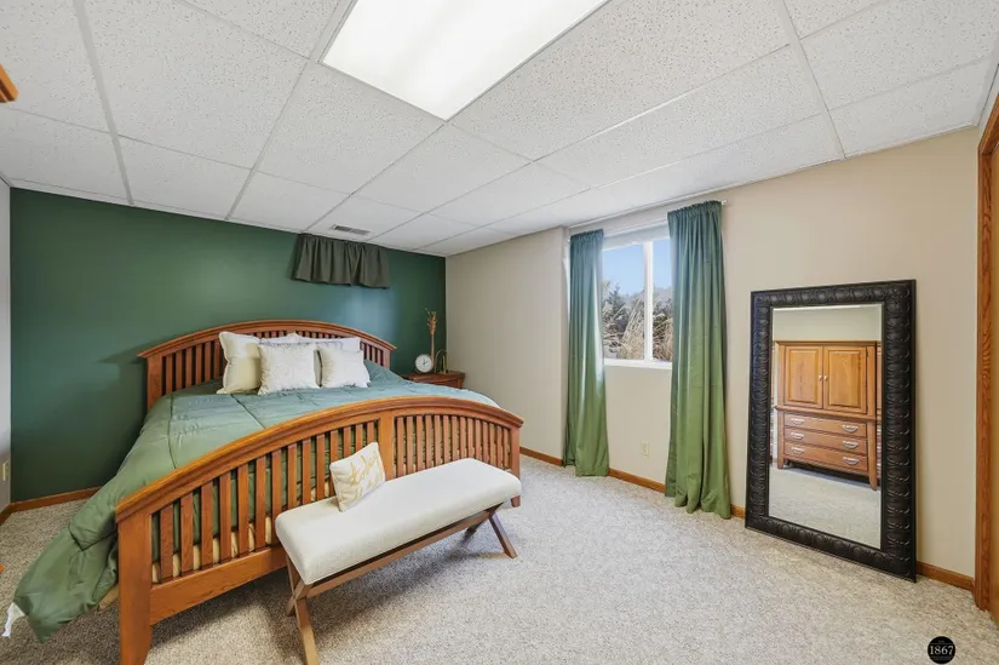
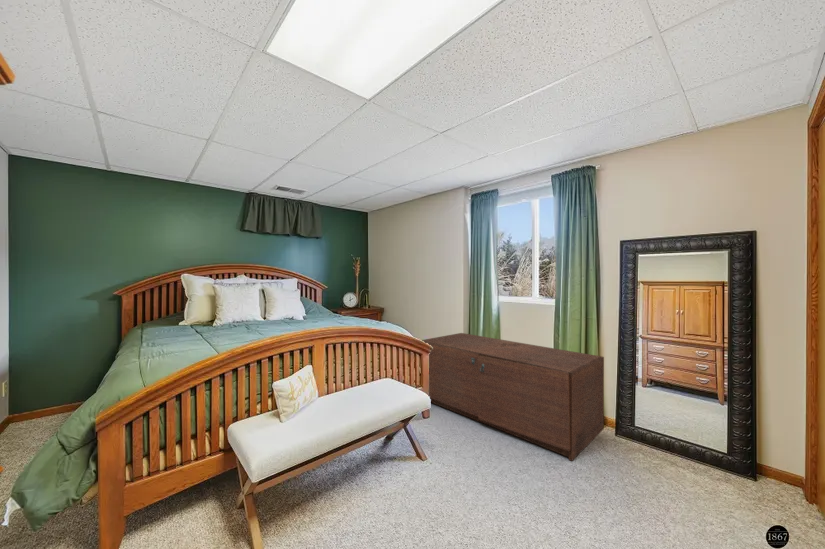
+ storage trunk (500, 380)
